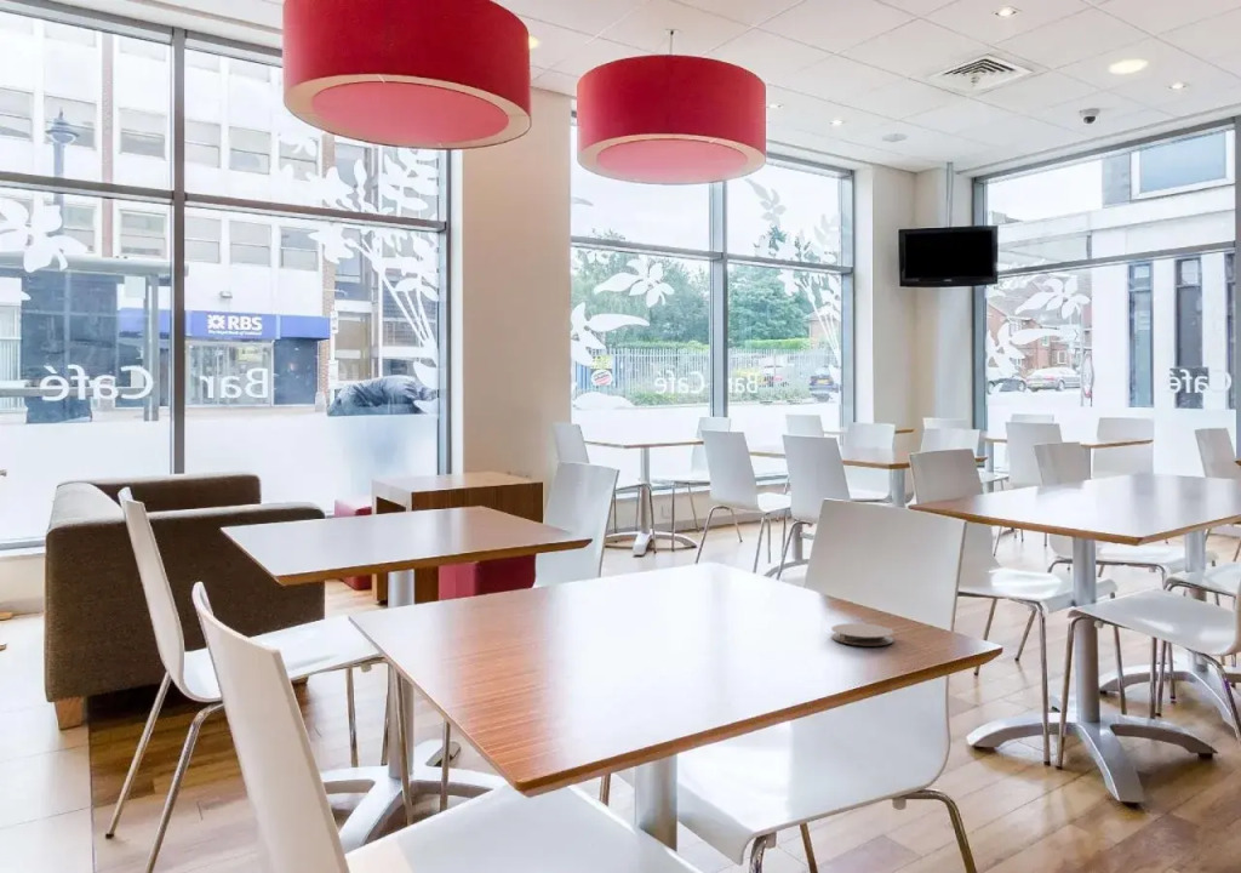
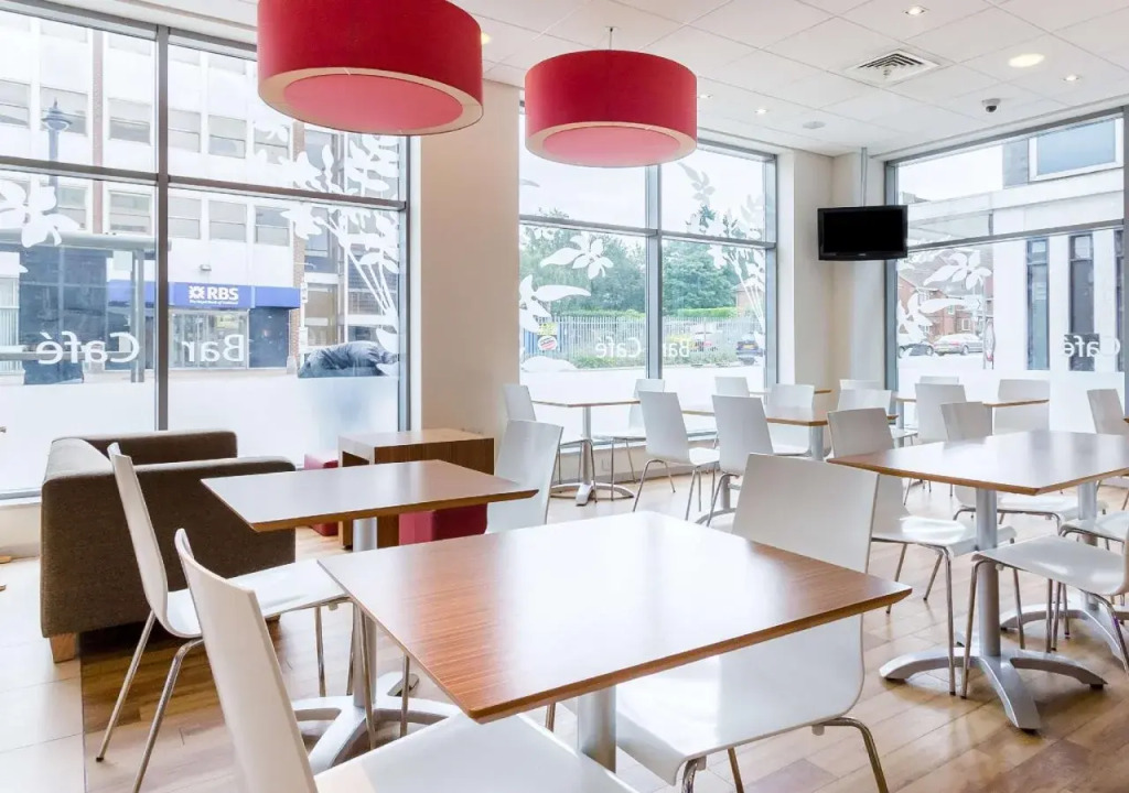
- coaster (862, 634)
